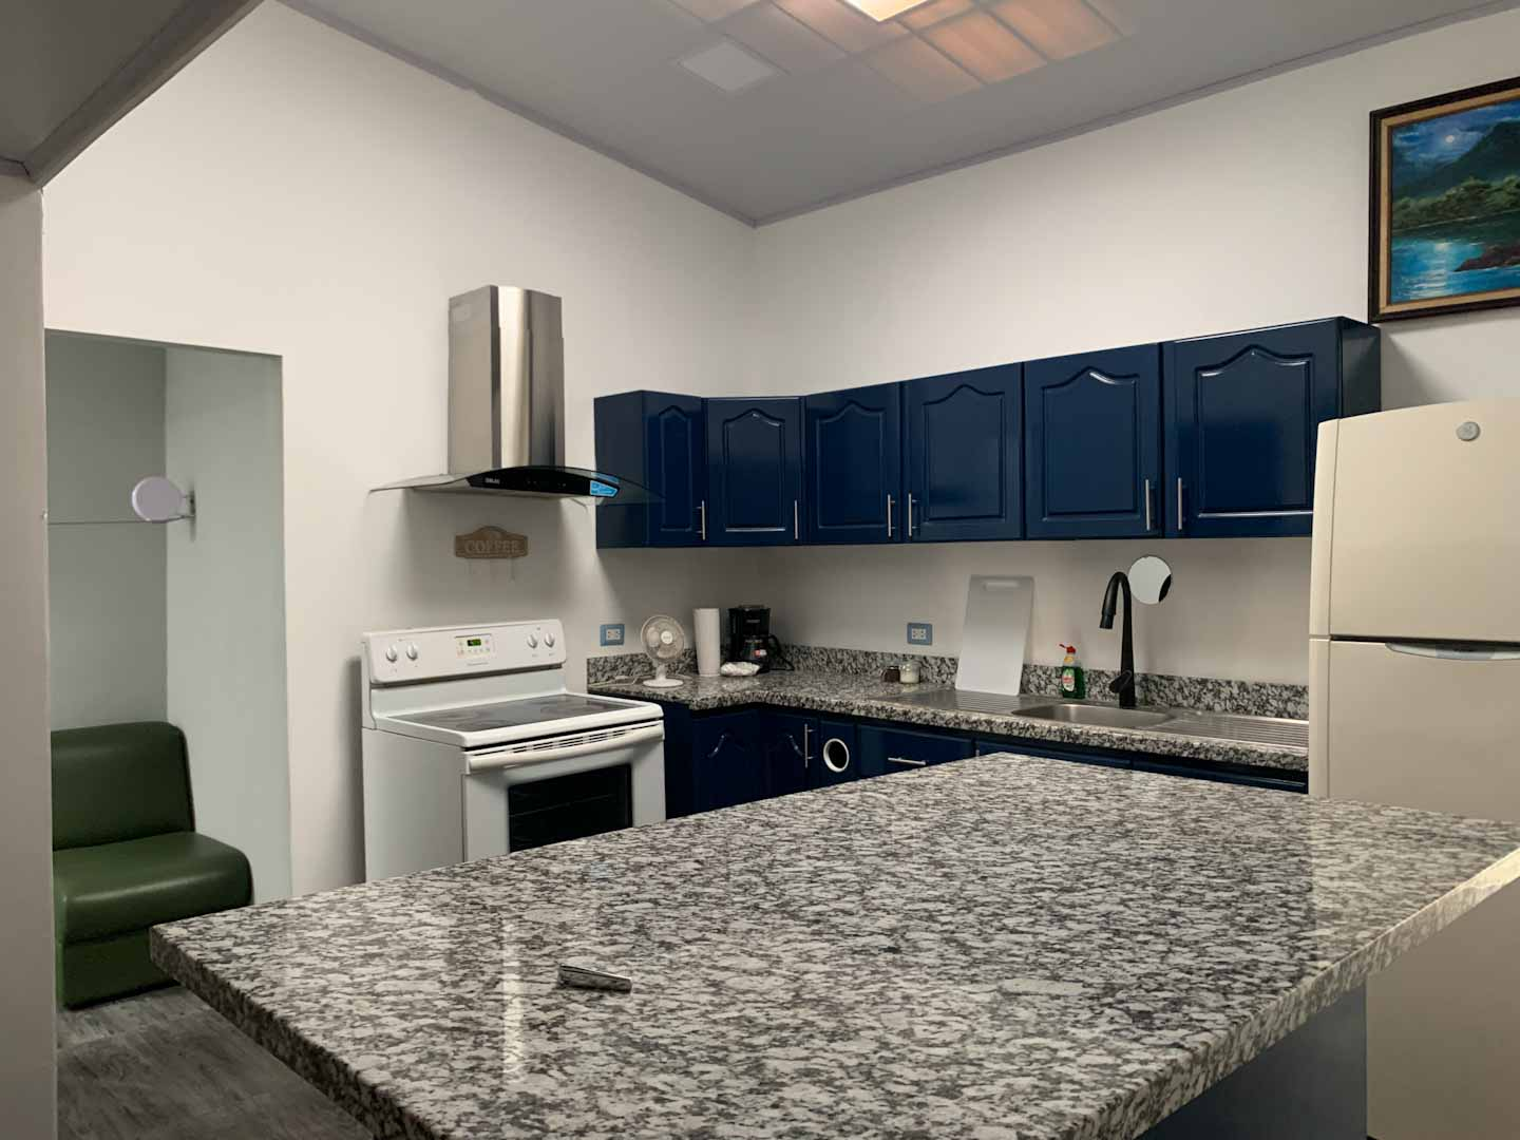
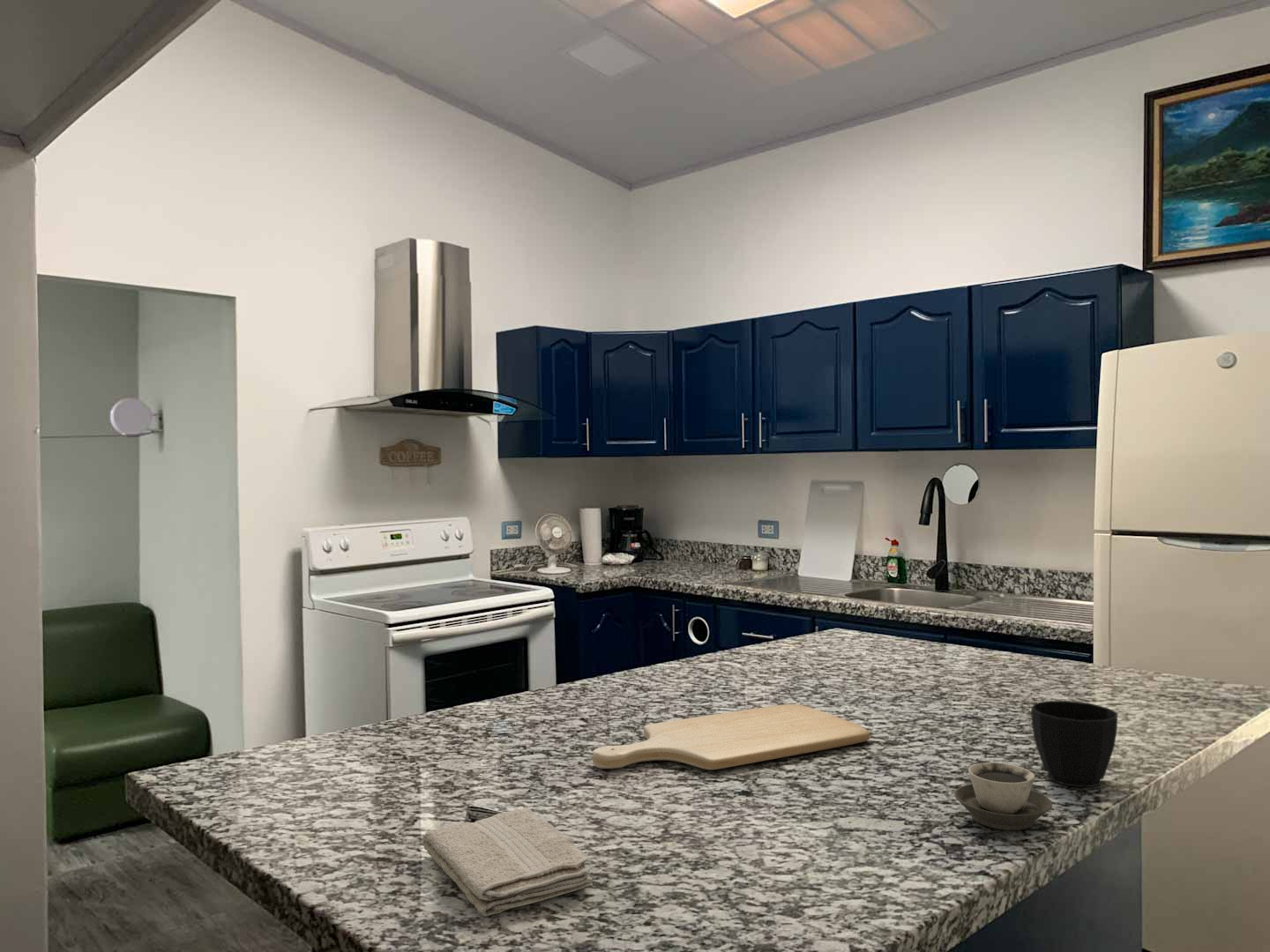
+ chopping board (721, 739)
+ washcloth (504, 854)
+ cup (1002, 795)
+ cup (1078, 744)
